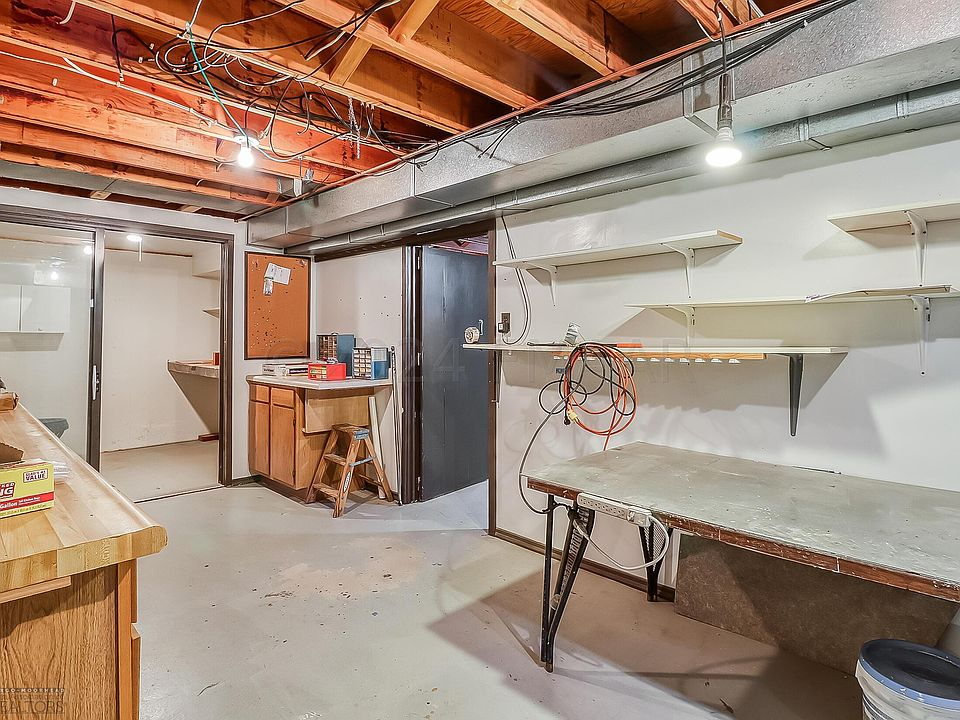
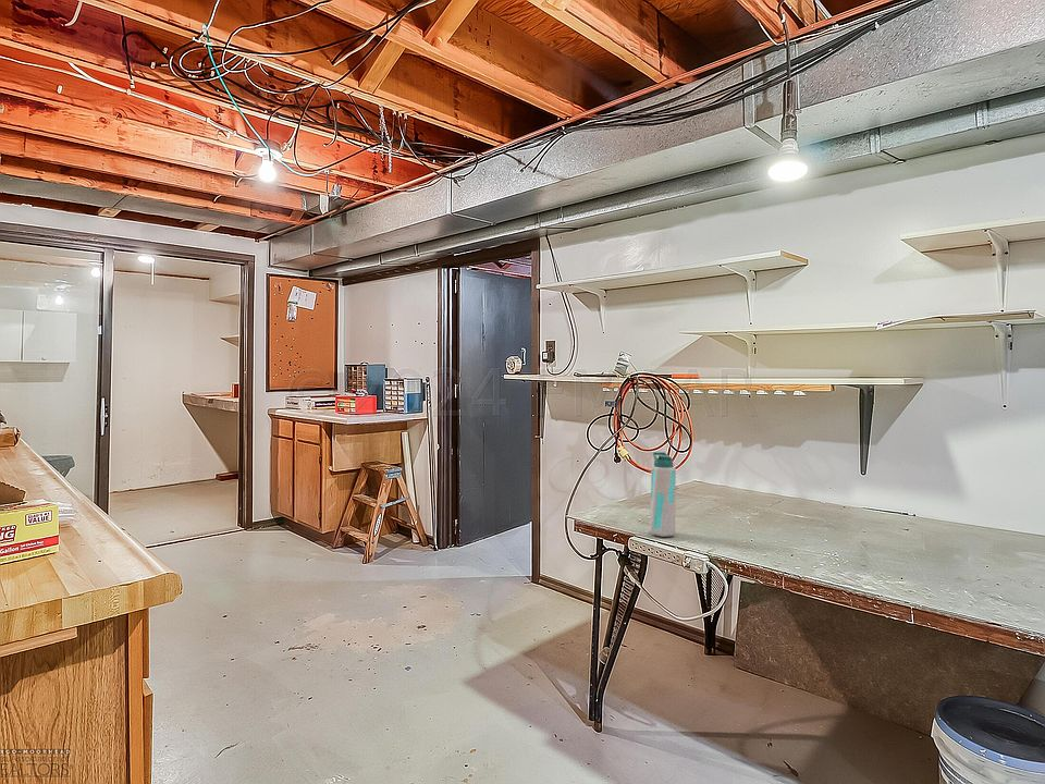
+ water bottle (662, 493)
